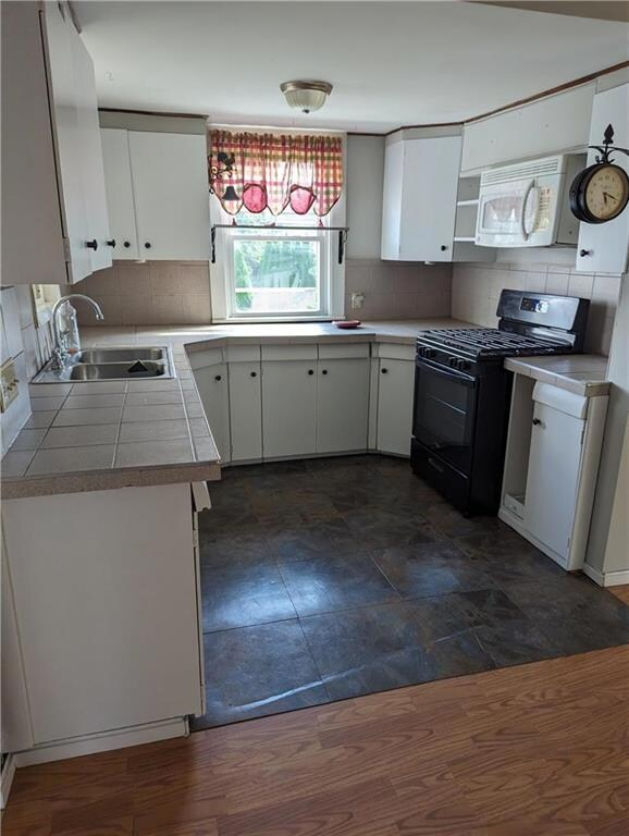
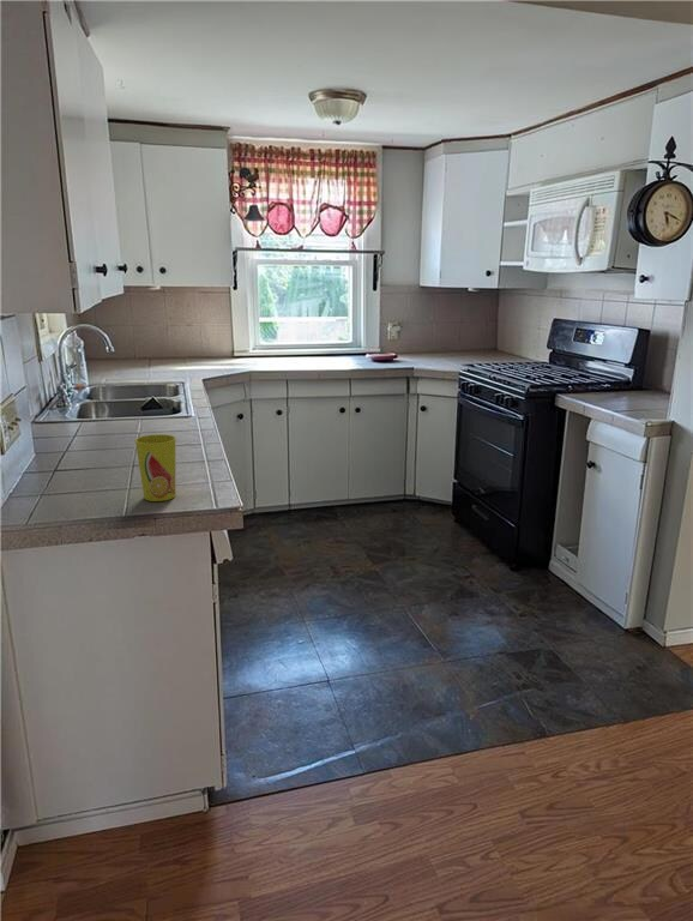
+ cup (157, 468)
